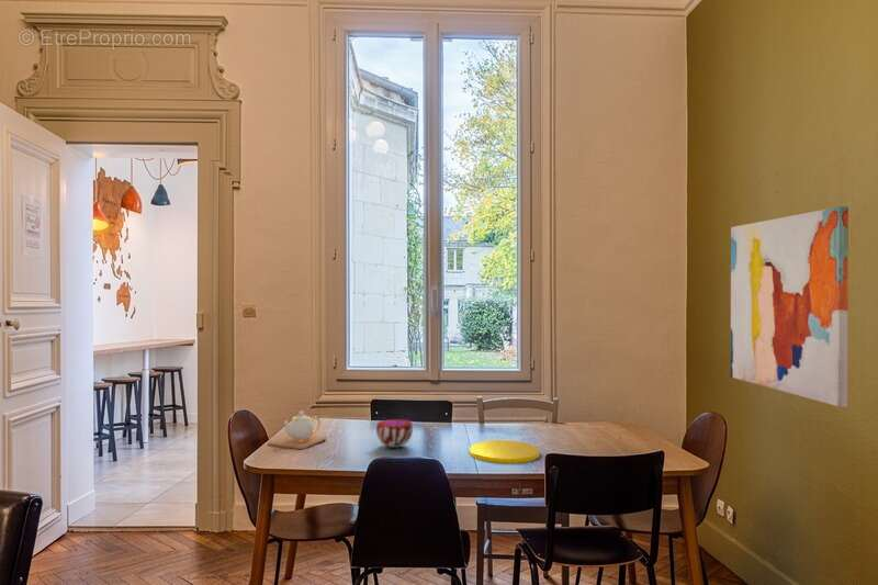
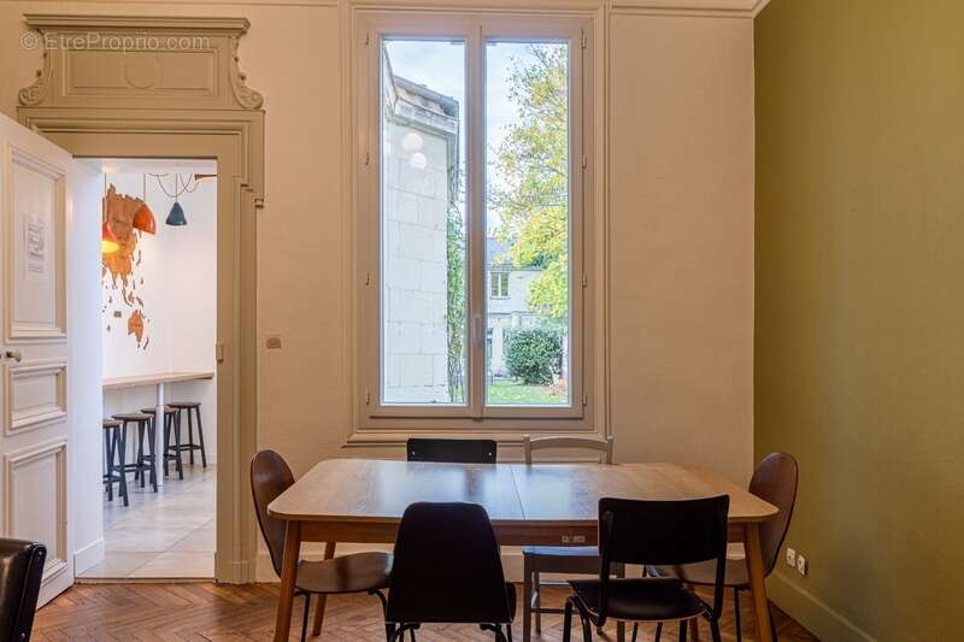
- teapot (297, 426)
- wall art (780, 304)
- plate (504, 450)
- decorative bowl (394, 434)
